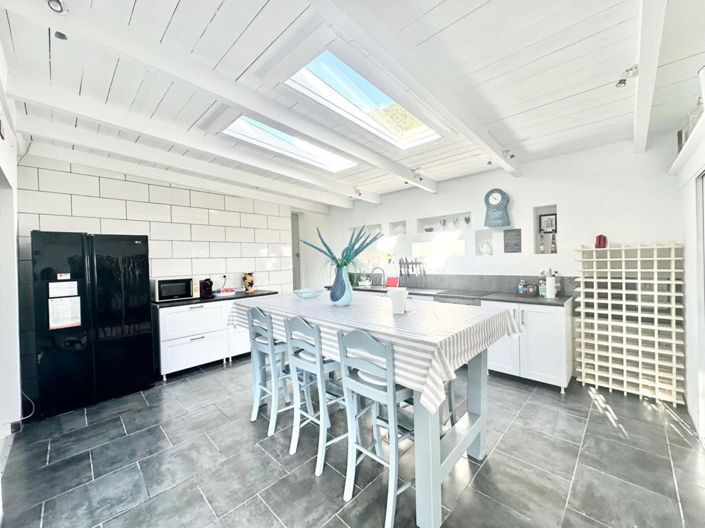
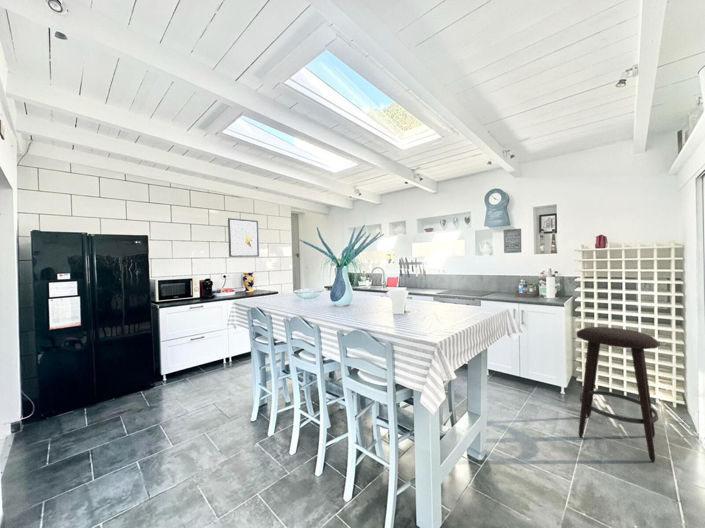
+ wall art (244, 238)
+ stool (615, 393)
